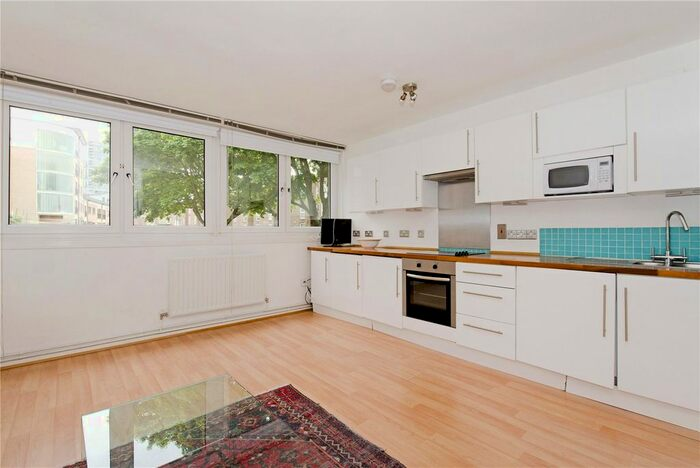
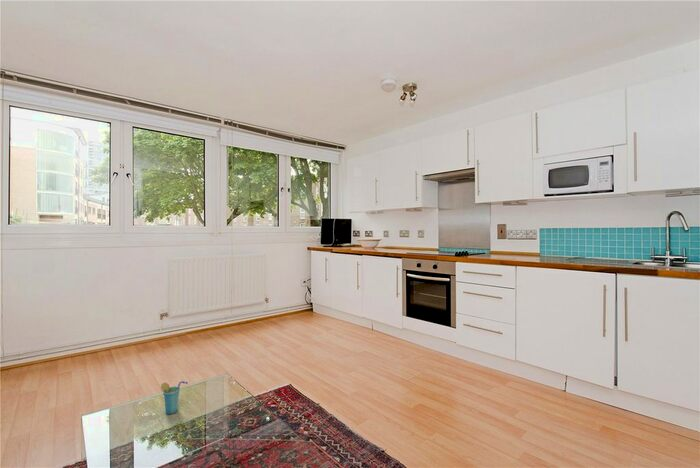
+ cup (173, 396)
